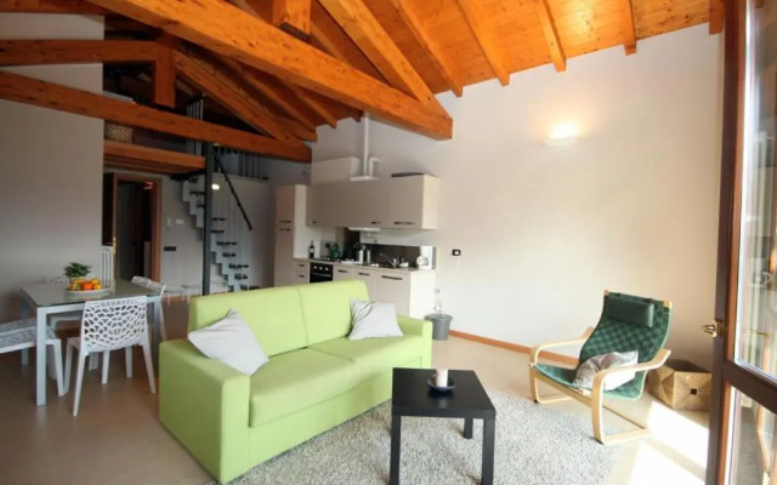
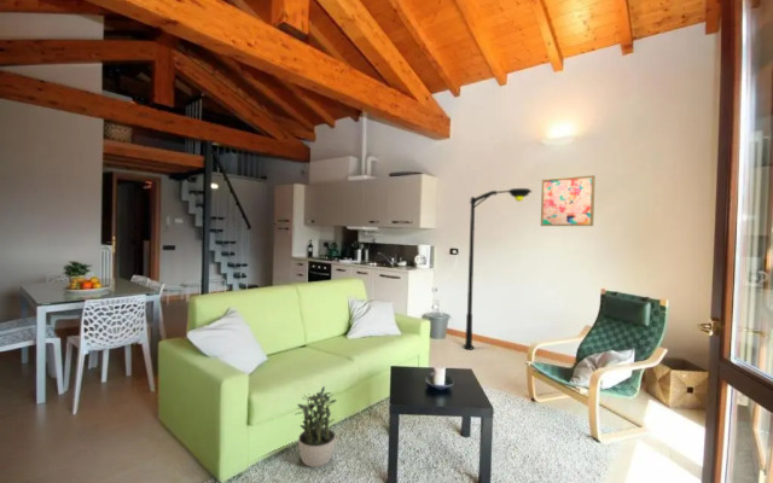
+ wall art (566, 202)
+ floor lamp (472, 272)
+ potted plant (314, 424)
